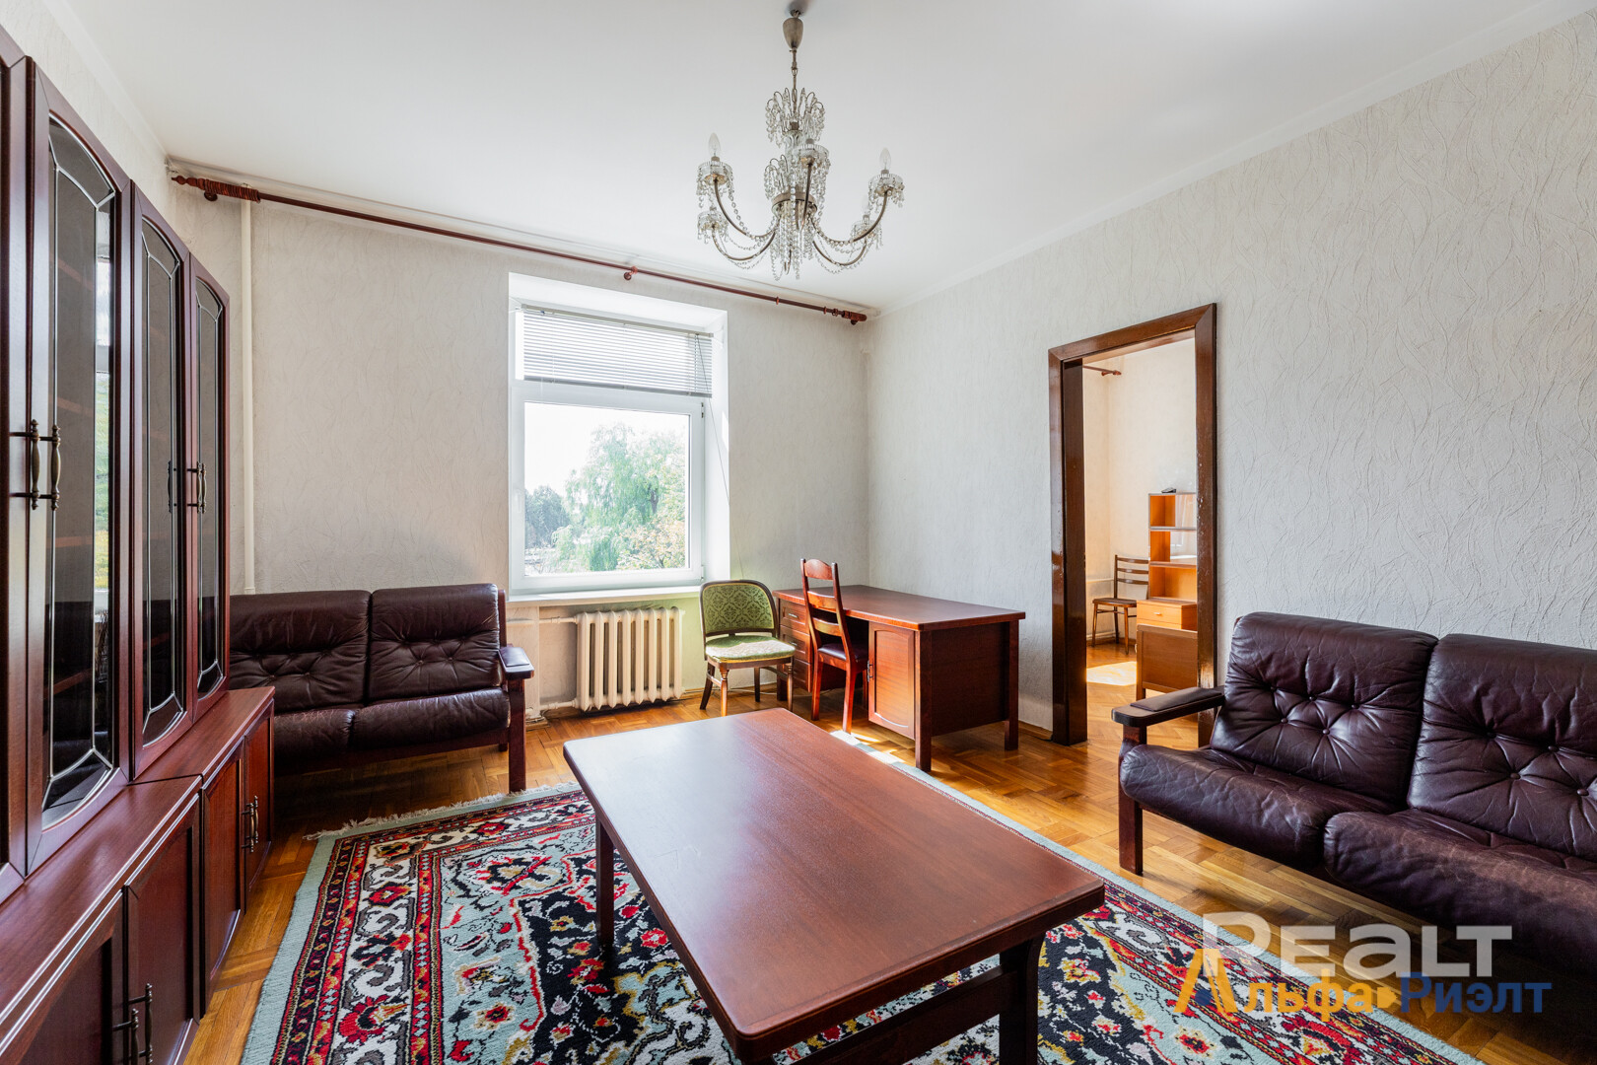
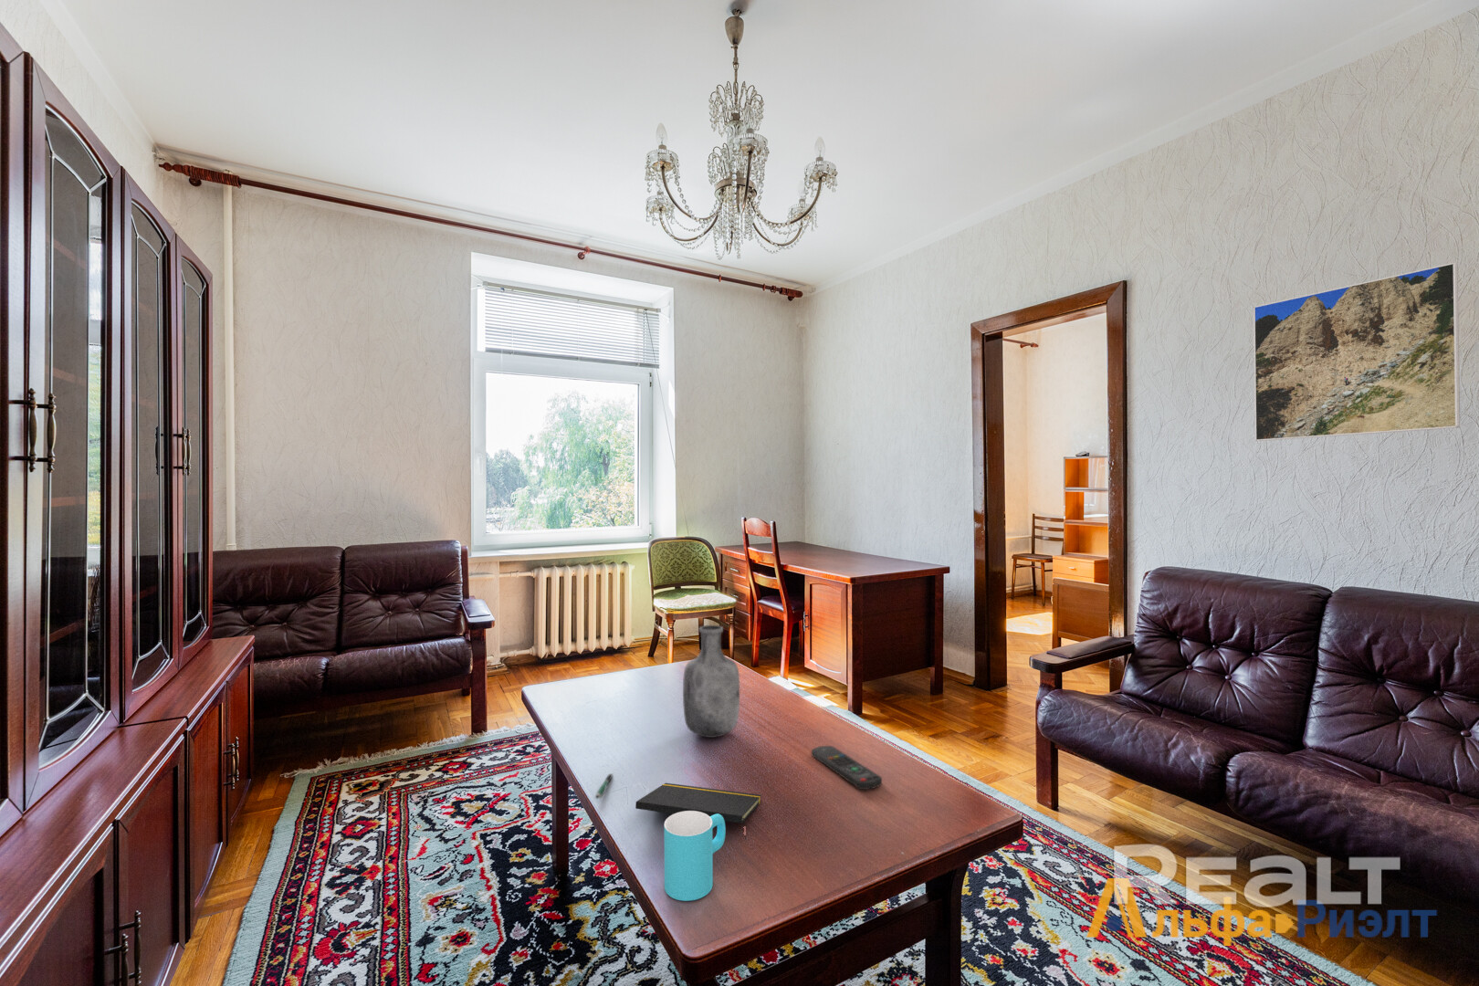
+ cup (698, 852)
+ vase (711, 680)
+ remote control (844, 765)
+ notepad (700, 801)
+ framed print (1346, 361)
+ pen (604, 785)
